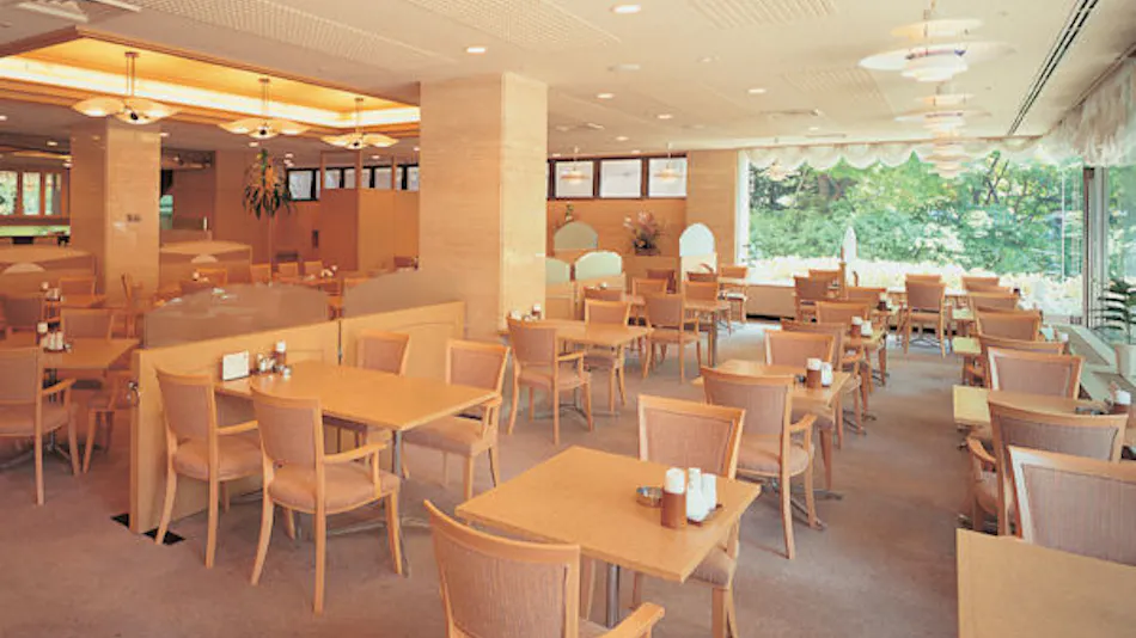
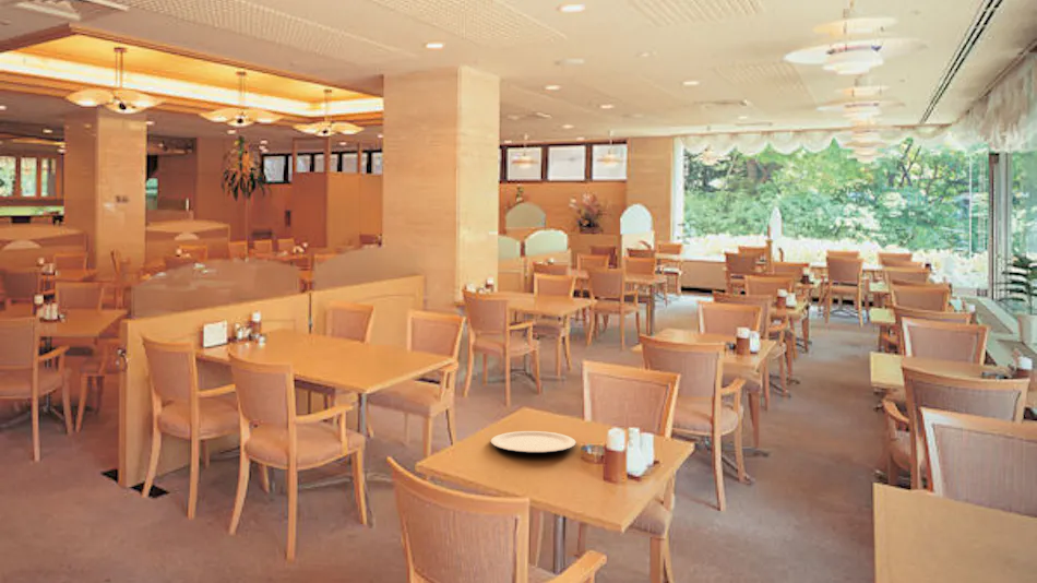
+ plate (533, 442)
